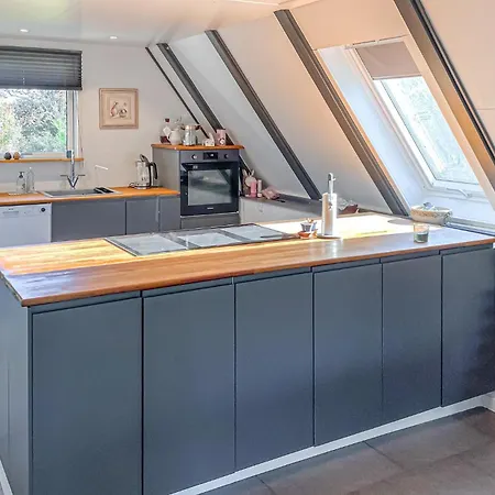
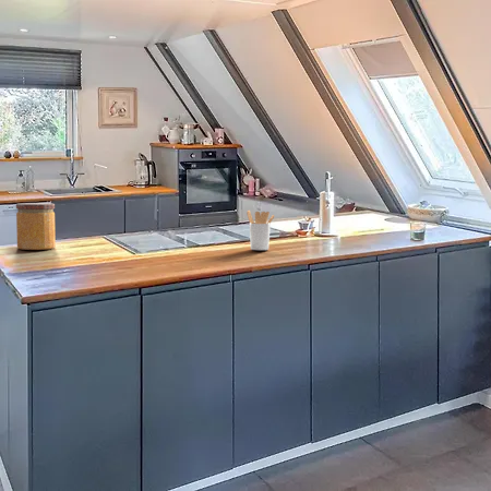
+ jar (36, 226)
+ utensil holder (260, 229)
